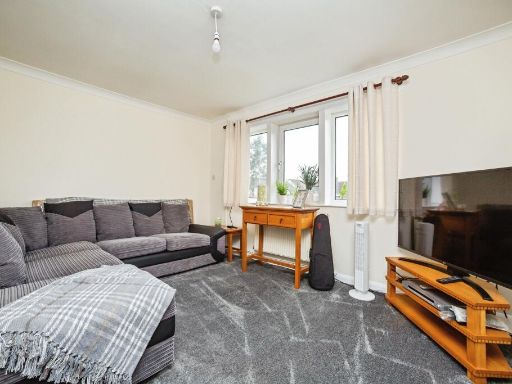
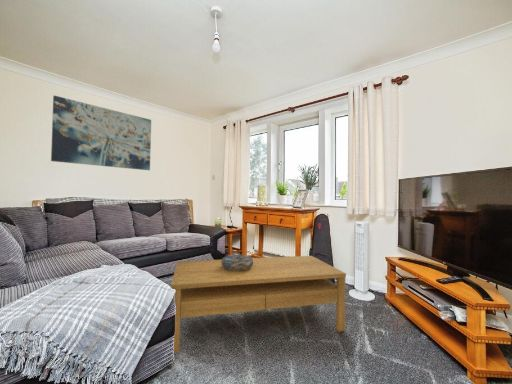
+ wall art (107, 137)
+ decorative bowl (237, 261)
+ coffee table (256, 294)
